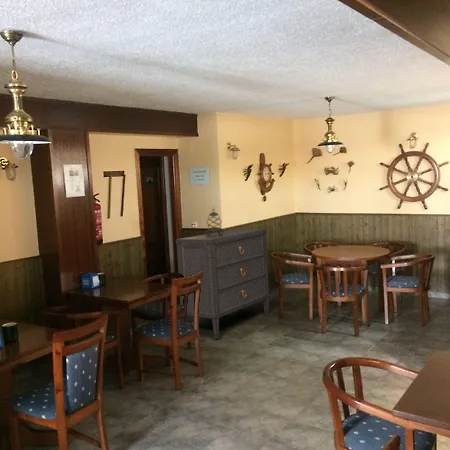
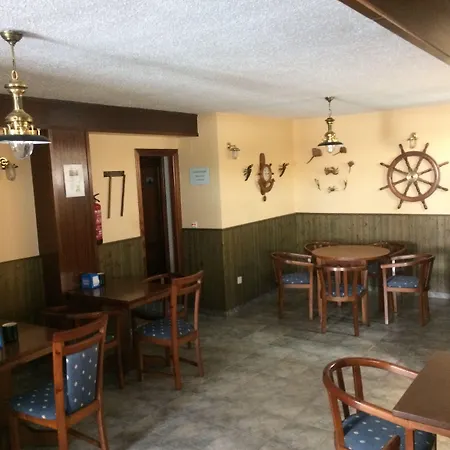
- dresser (226, 279)
- lantern (214, 221)
